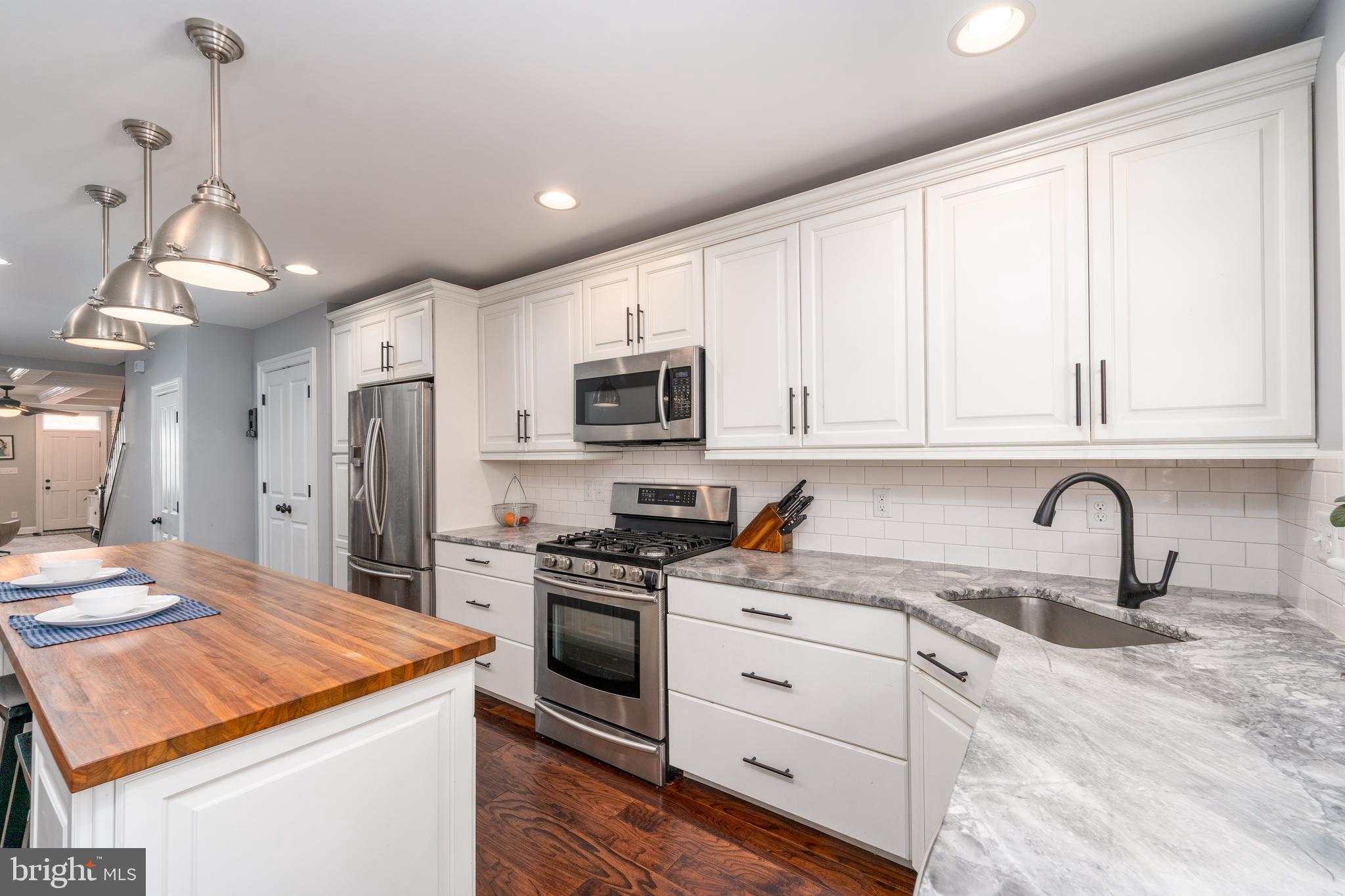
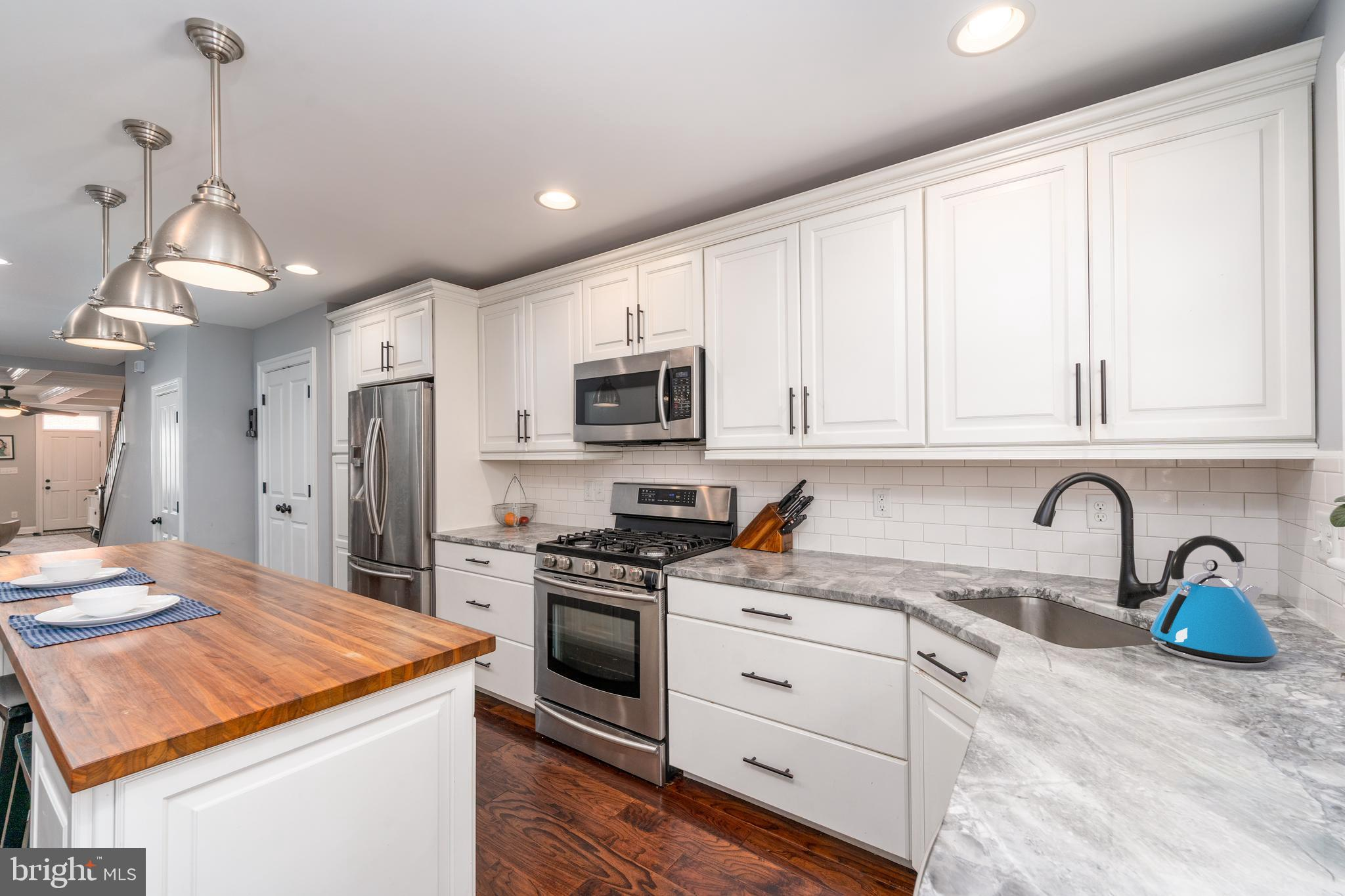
+ kettle (1206, 594)
